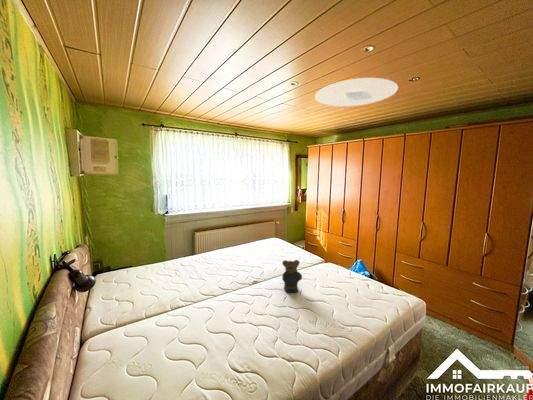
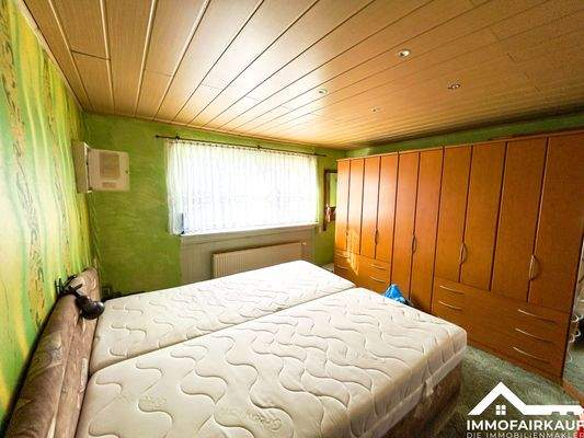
- teddy bear (291, 275)
- ceiling light (354, 90)
